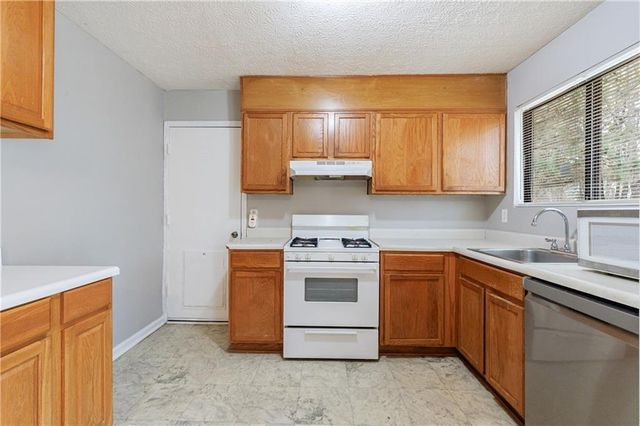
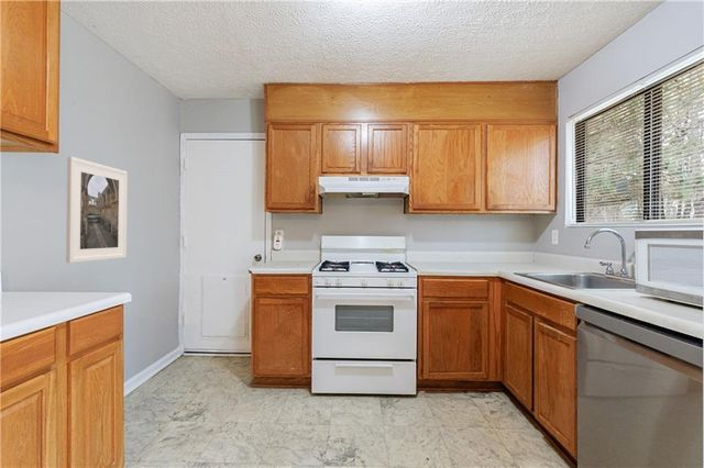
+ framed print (99, 212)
